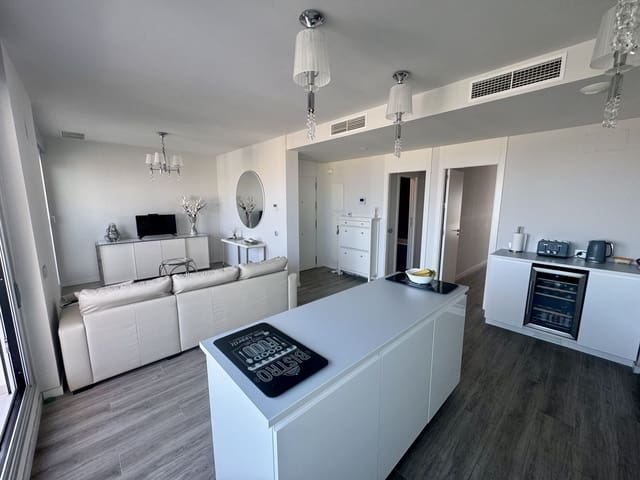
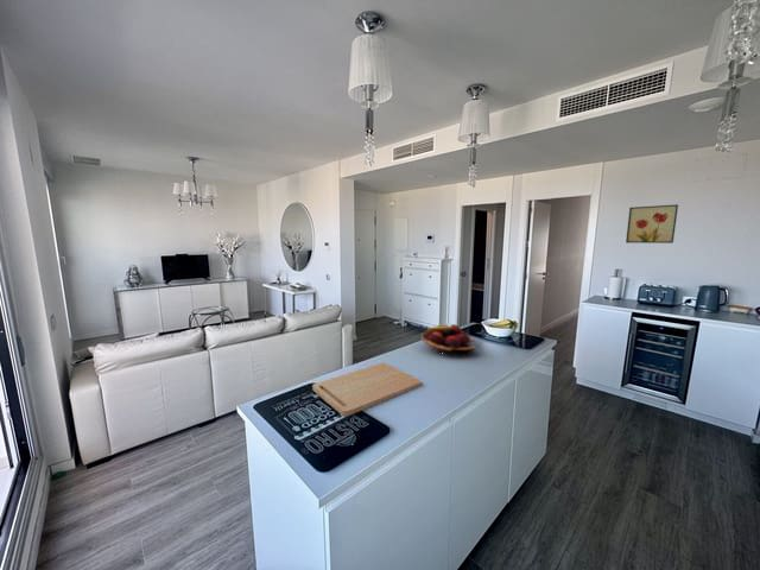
+ cutting board (367, 385)
+ wall art (651, 224)
+ fruit basket (446, 337)
